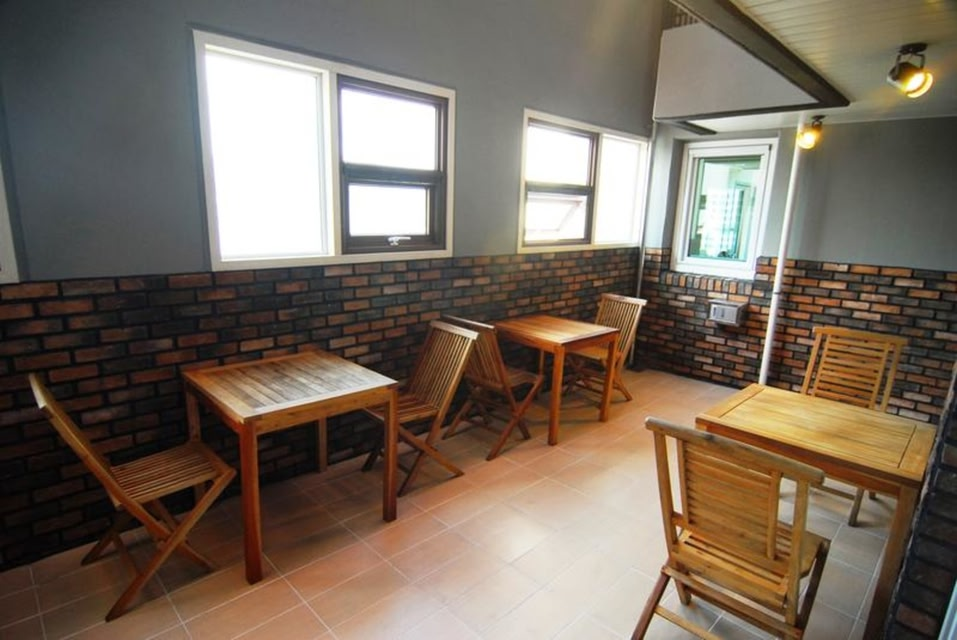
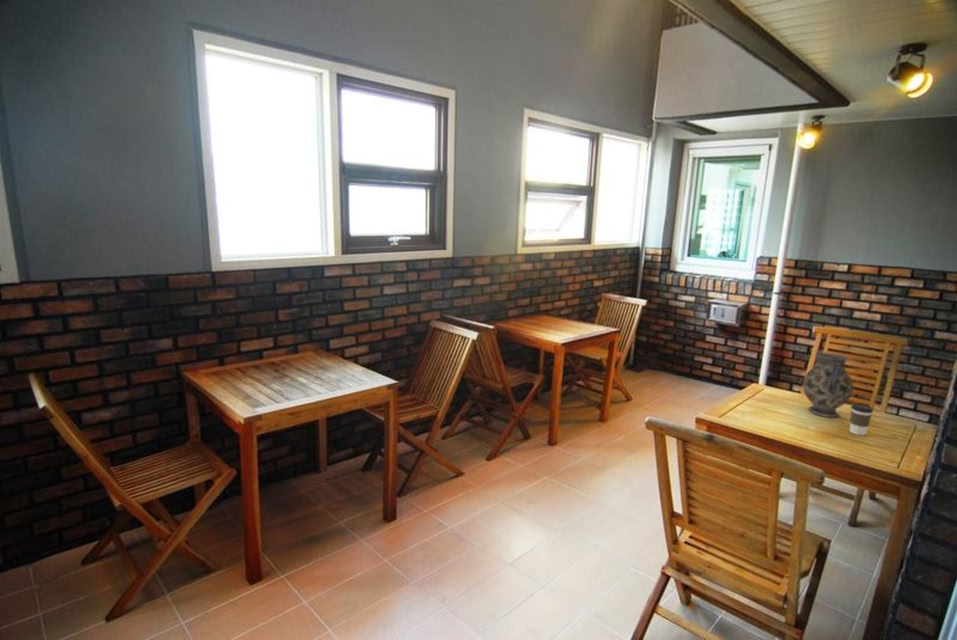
+ ewer (826, 383)
+ coffee cup (860, 419)
